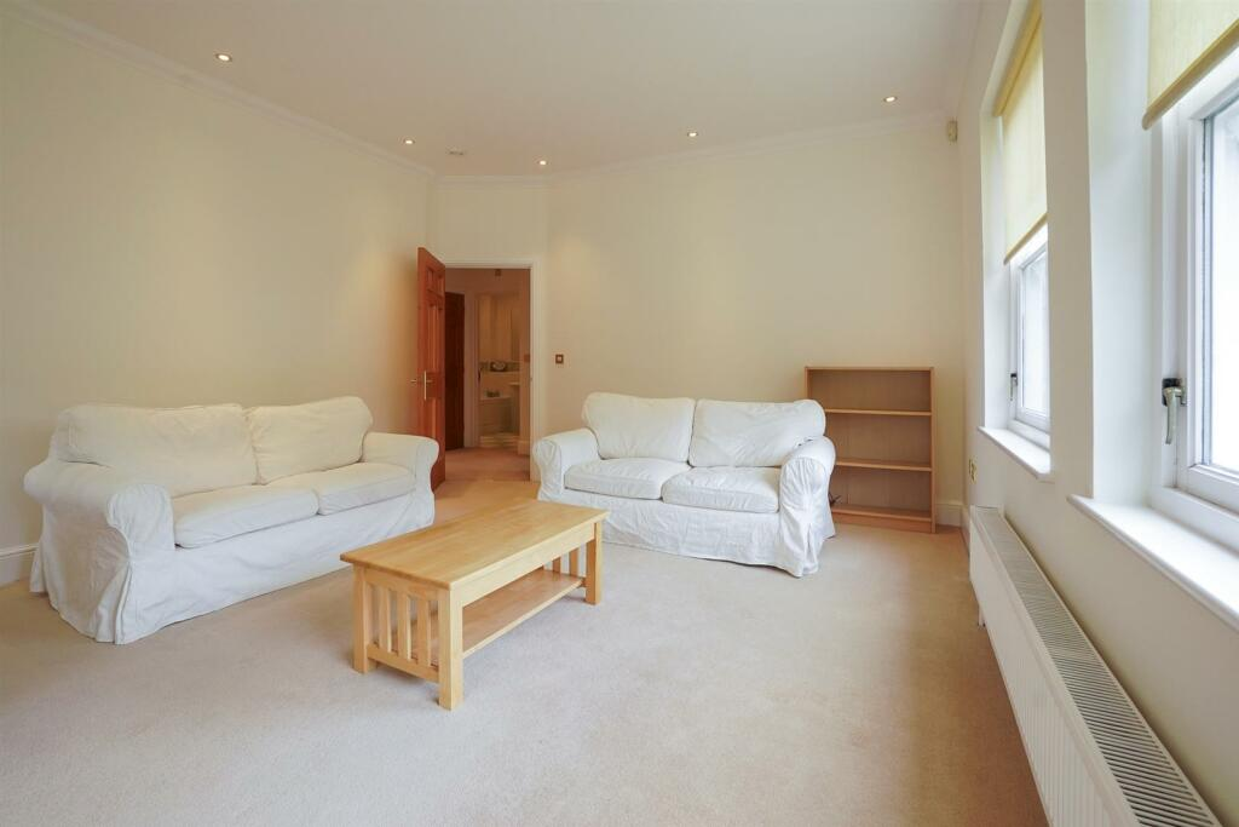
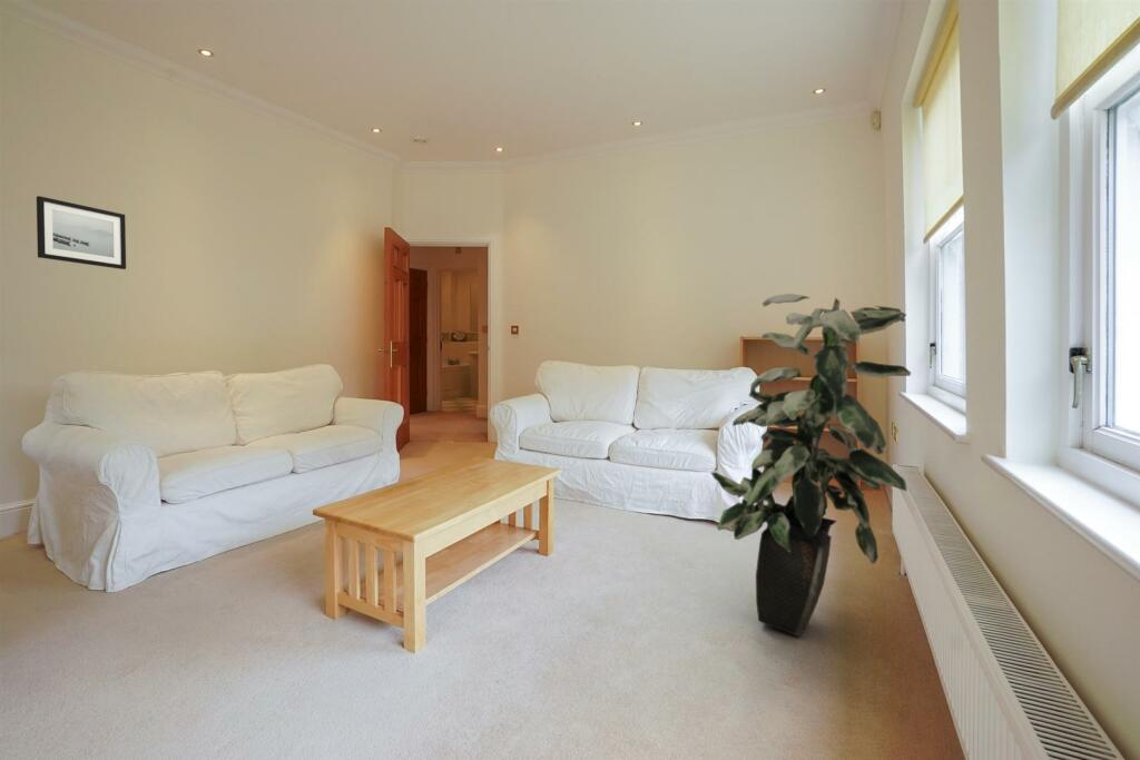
+ indoor plant (804, 460)
+ wall art (83, 235)
